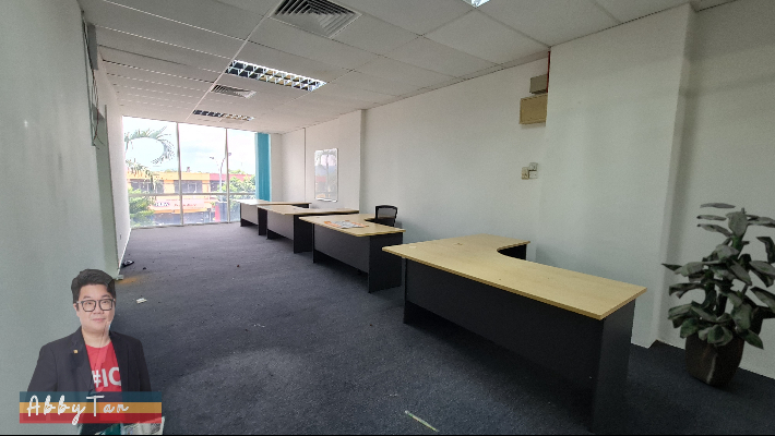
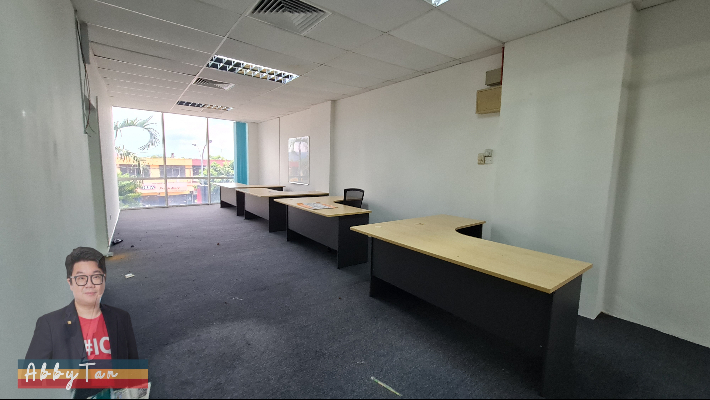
- indoor plant (718, 293)
